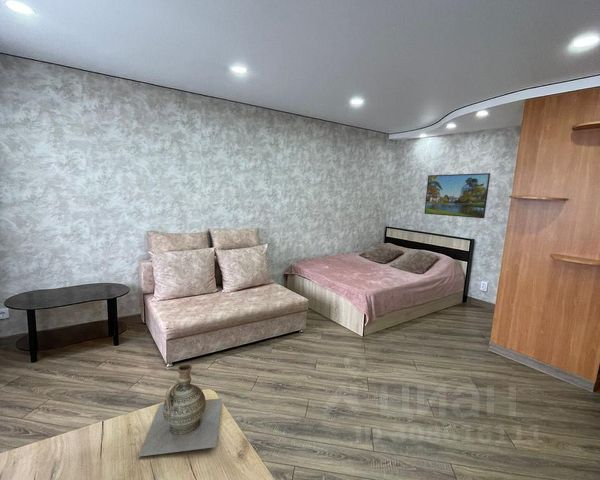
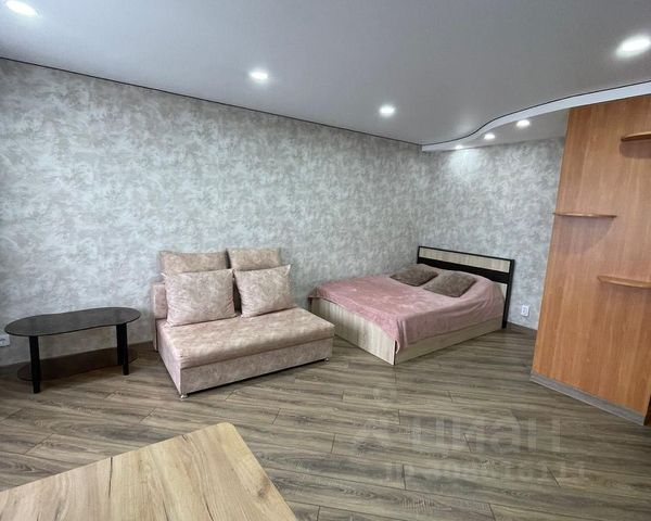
- ceramic jug (185, 395)
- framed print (454, 195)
